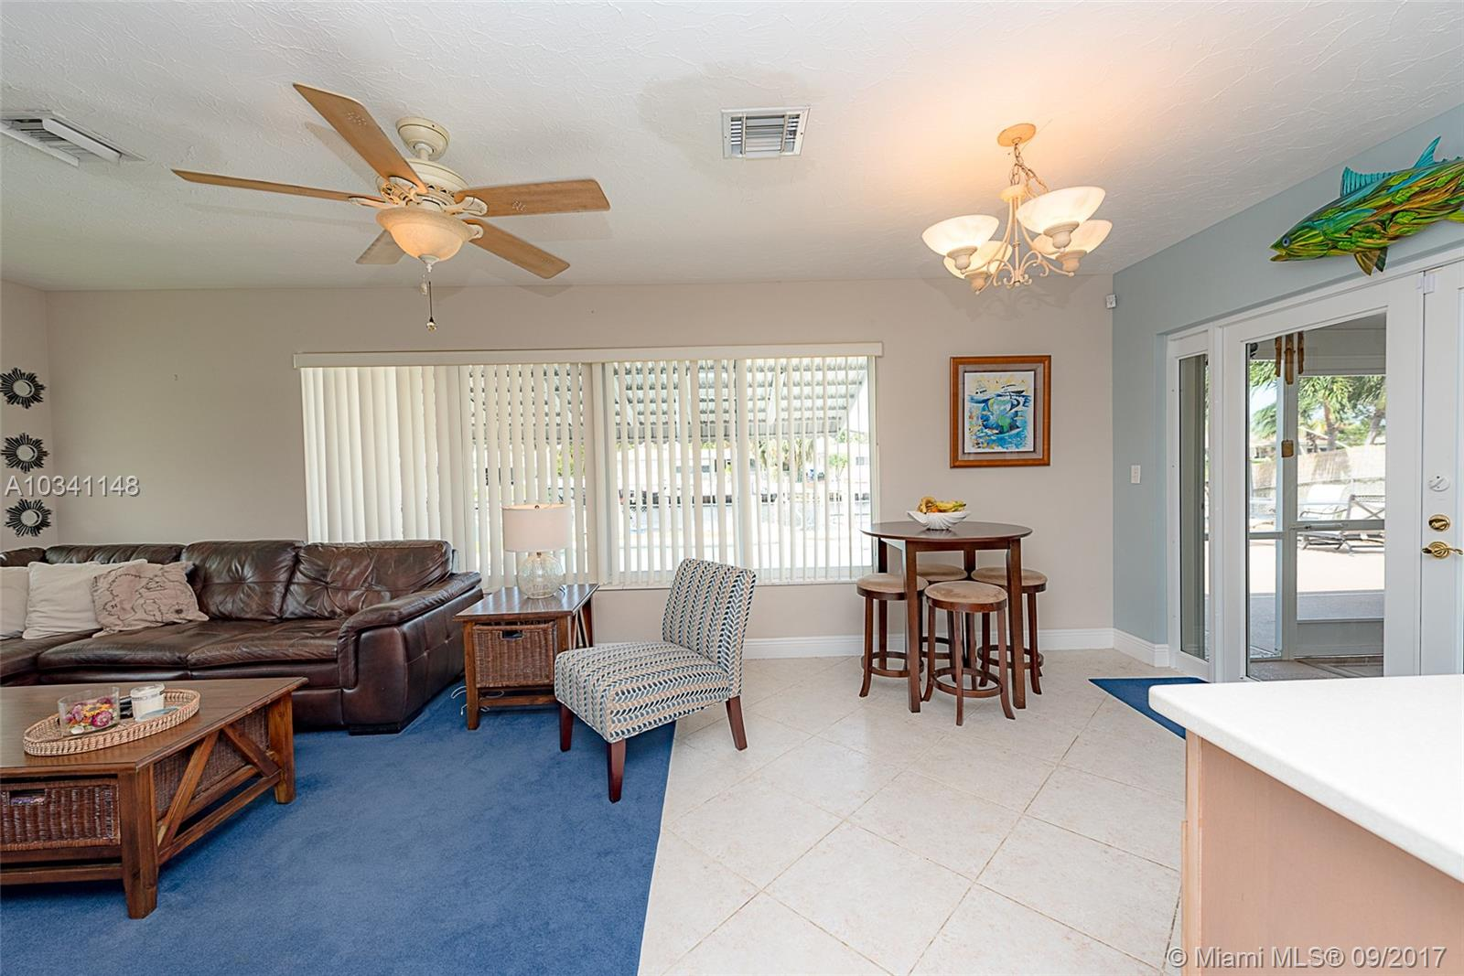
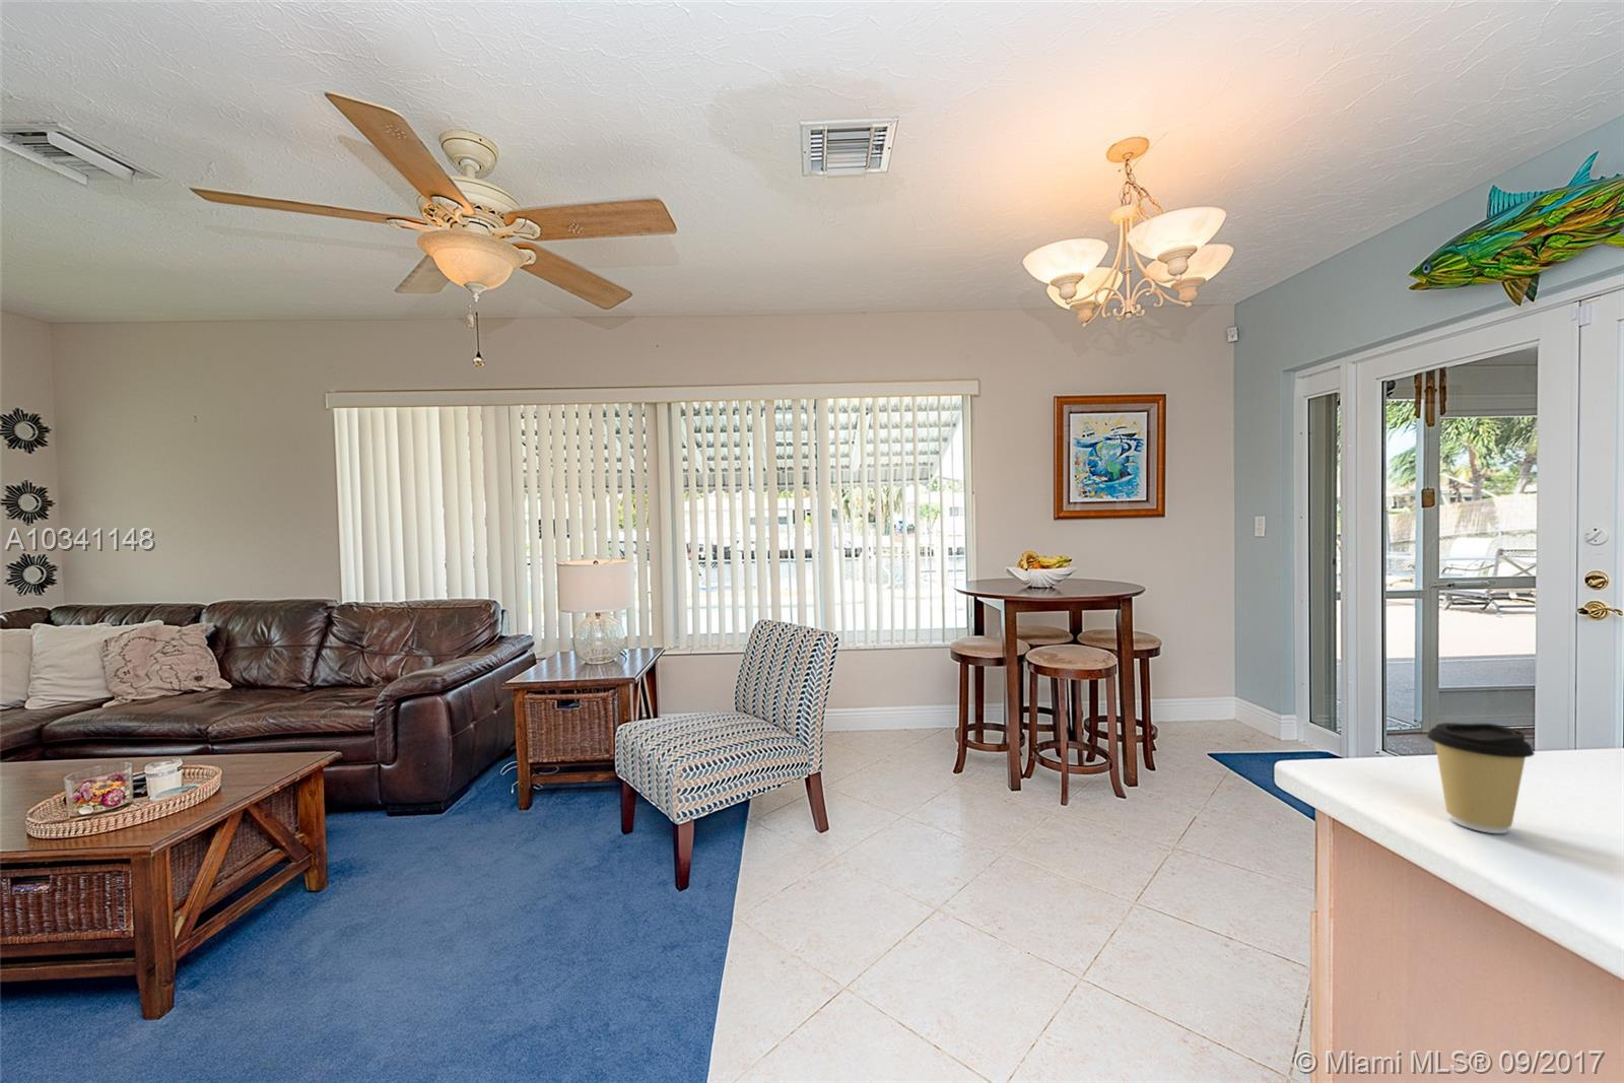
+ coffee cup (1478, 776)
